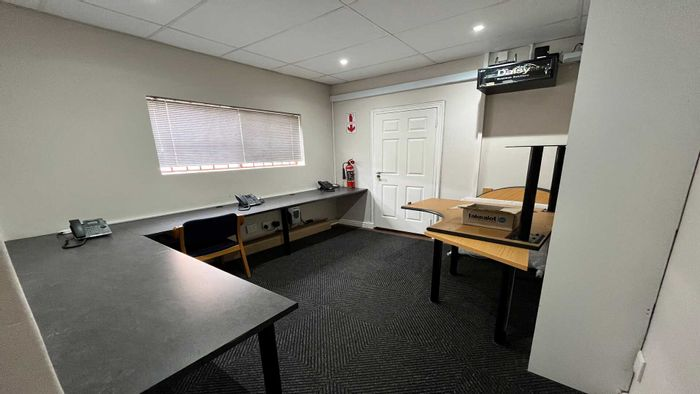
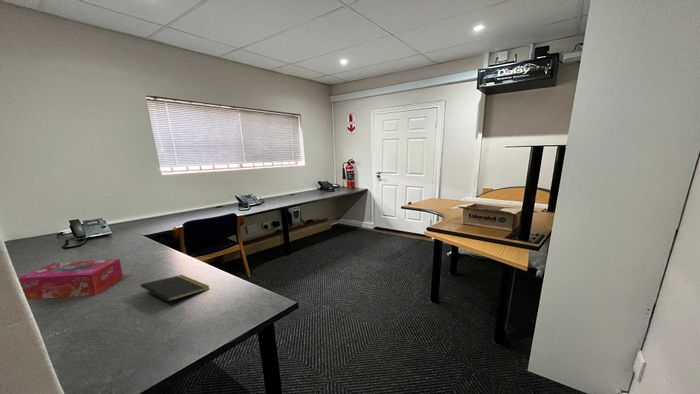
+ notepad (175, 286)
+ tissue box (74, 278)
